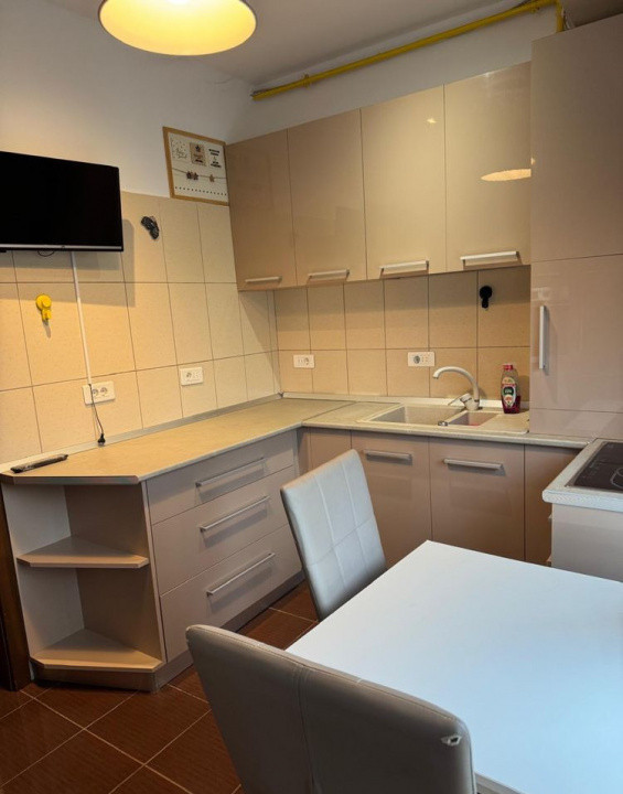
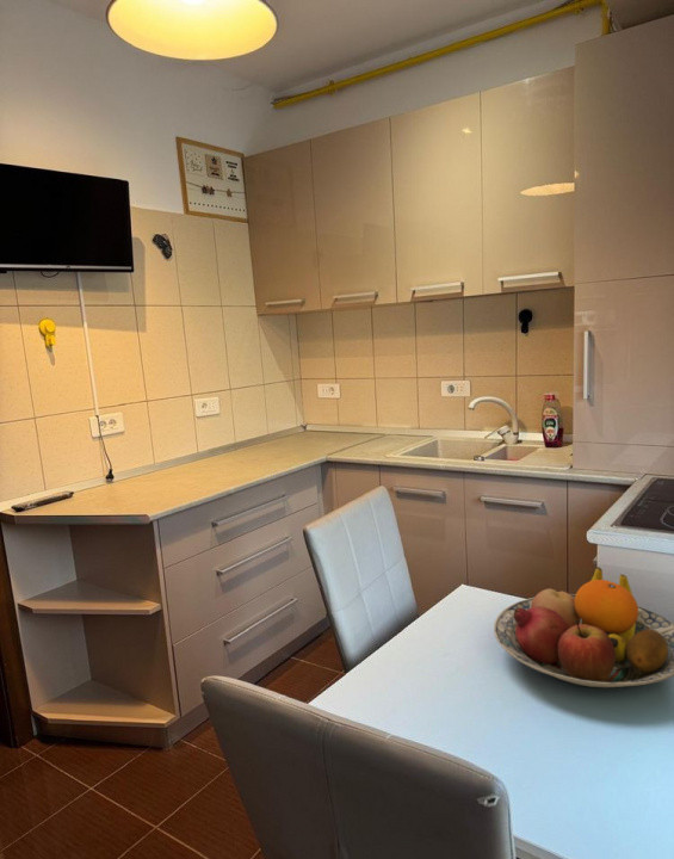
+ fruit bowl (587, 625)
